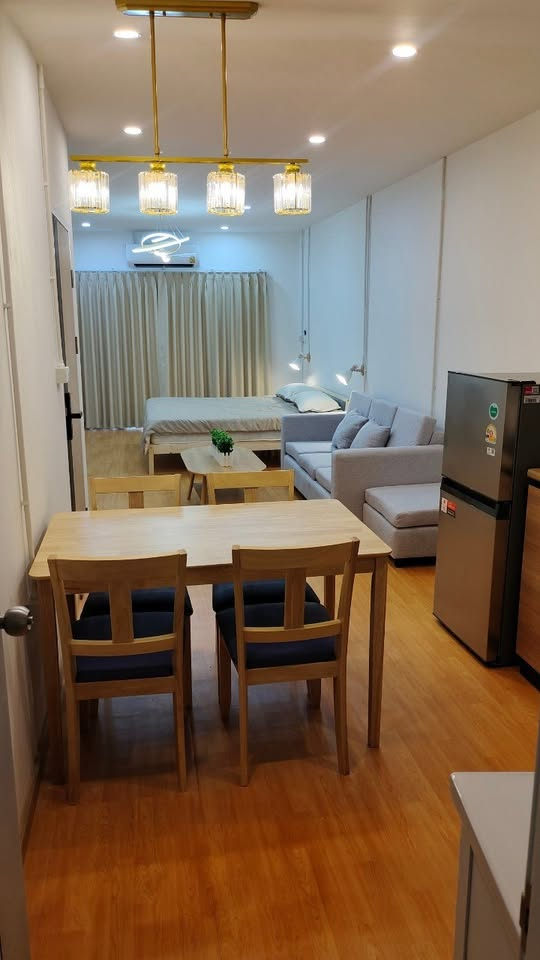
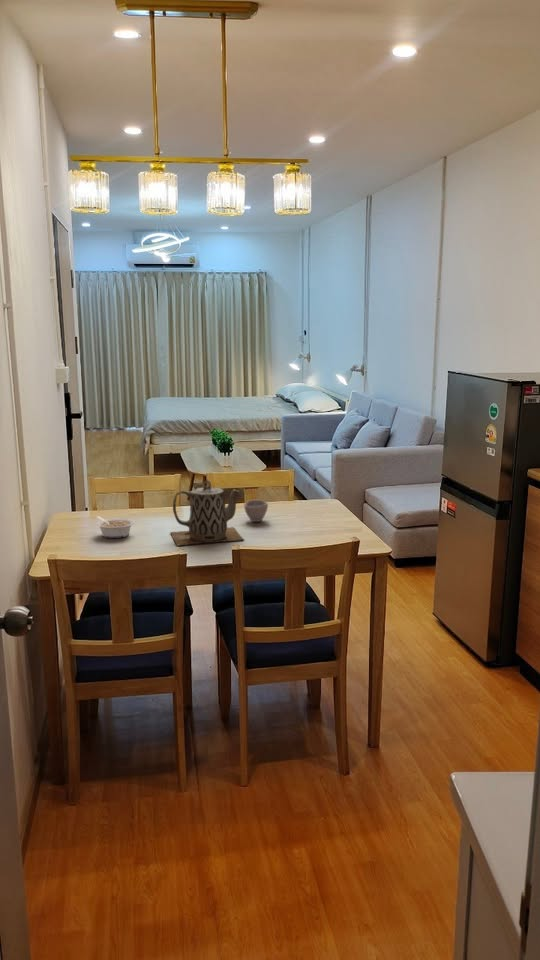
+ legume (114, 527)
+ cup (255, 510)
+ teapot (205, 508)
